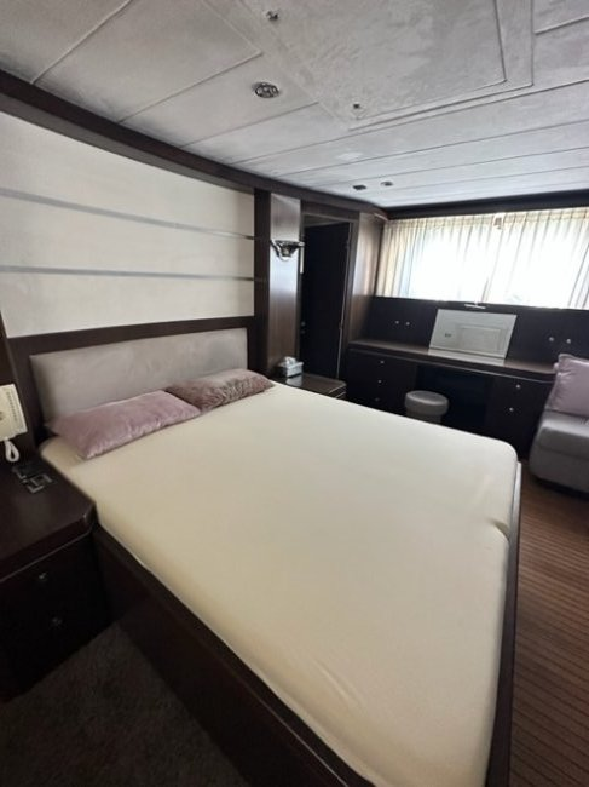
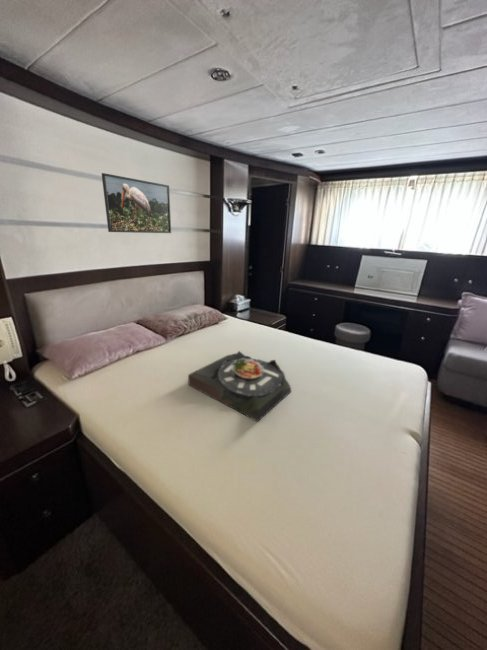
+ serving tray (246, 372)
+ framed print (140, 207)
